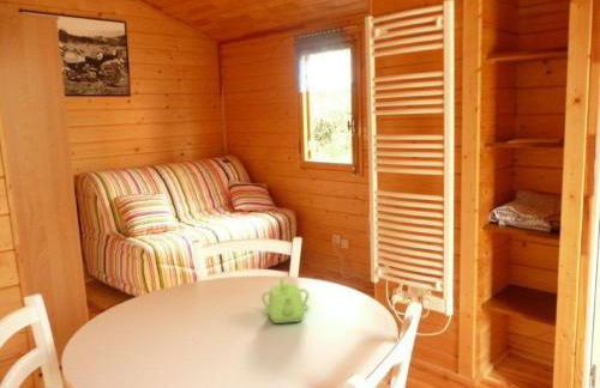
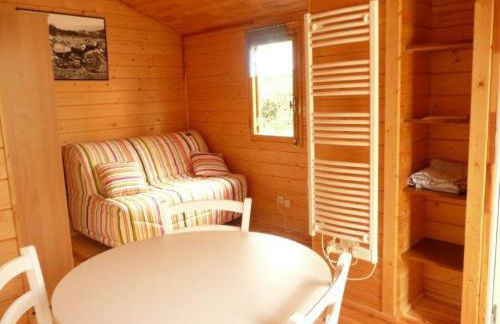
- teapot (284, 301)
